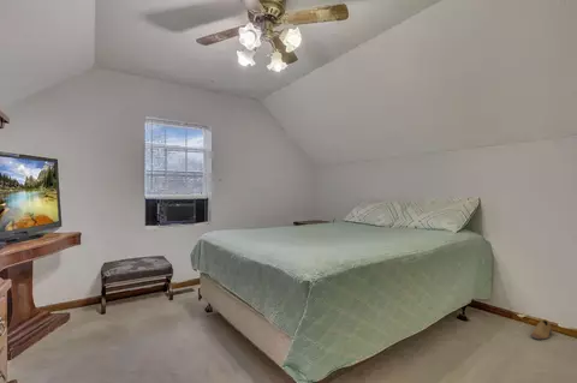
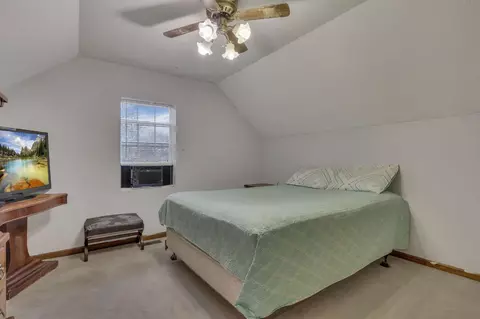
- shoe (541, 328)
